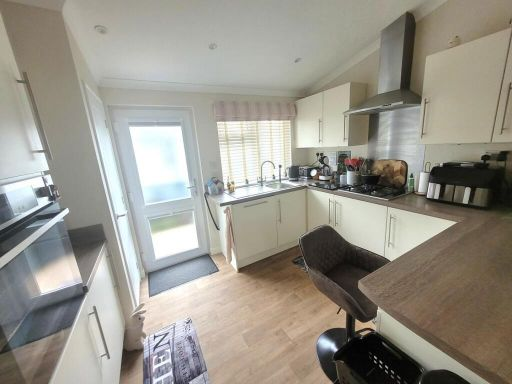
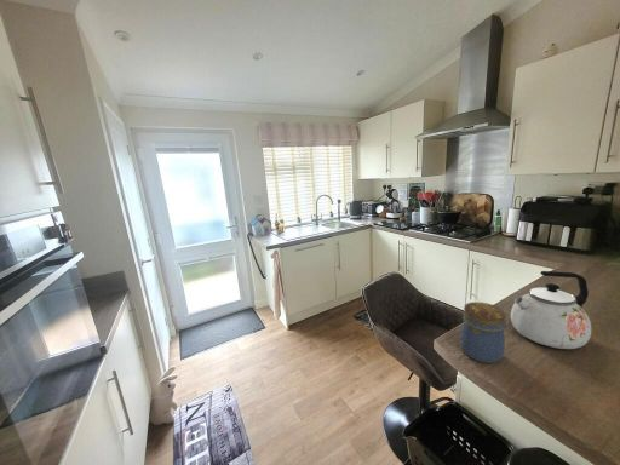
+ kettle (549, 304)
+ jar (483, 329)
